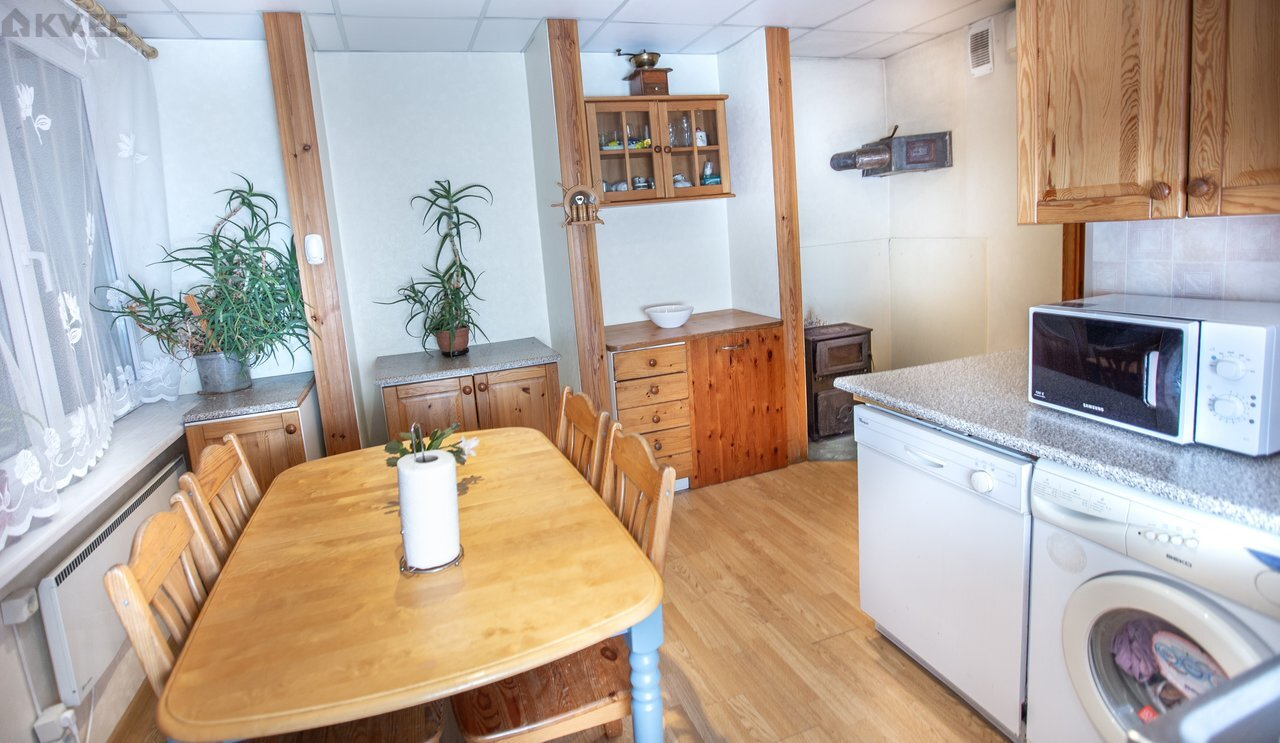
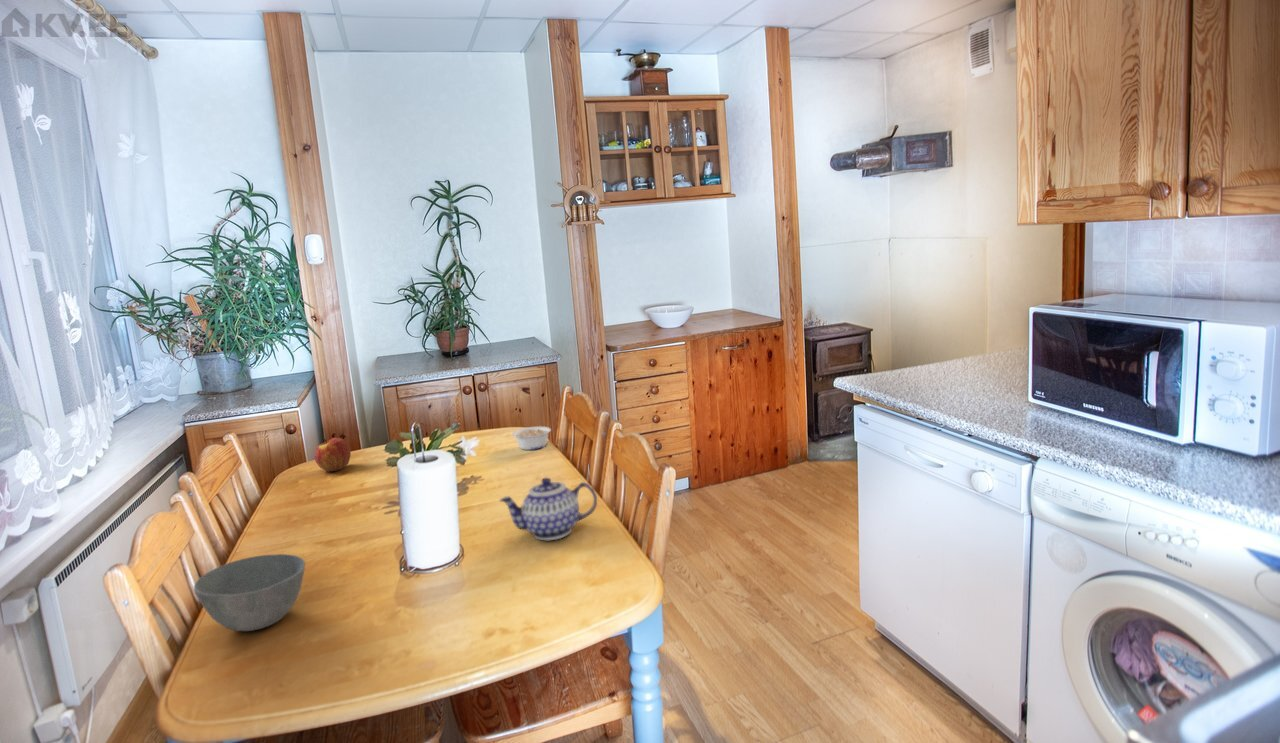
+ bowl (254, 597)
+ legume (532, 437)
+ teapot (549, 505)
+ apple (333, 453)
